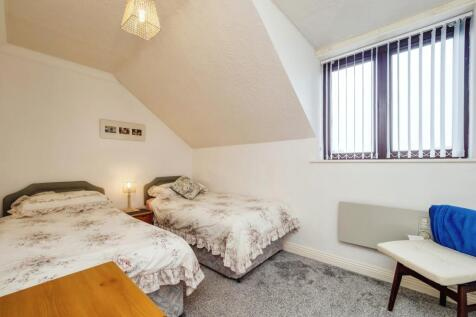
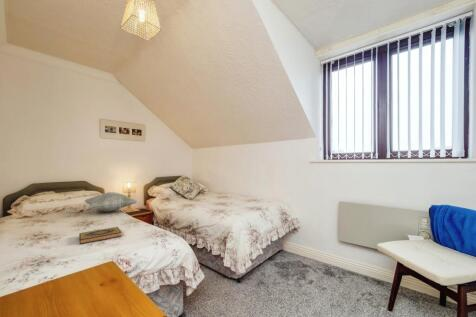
+ hardback book (100, 234)
+ decorative pillow (110, 201)
